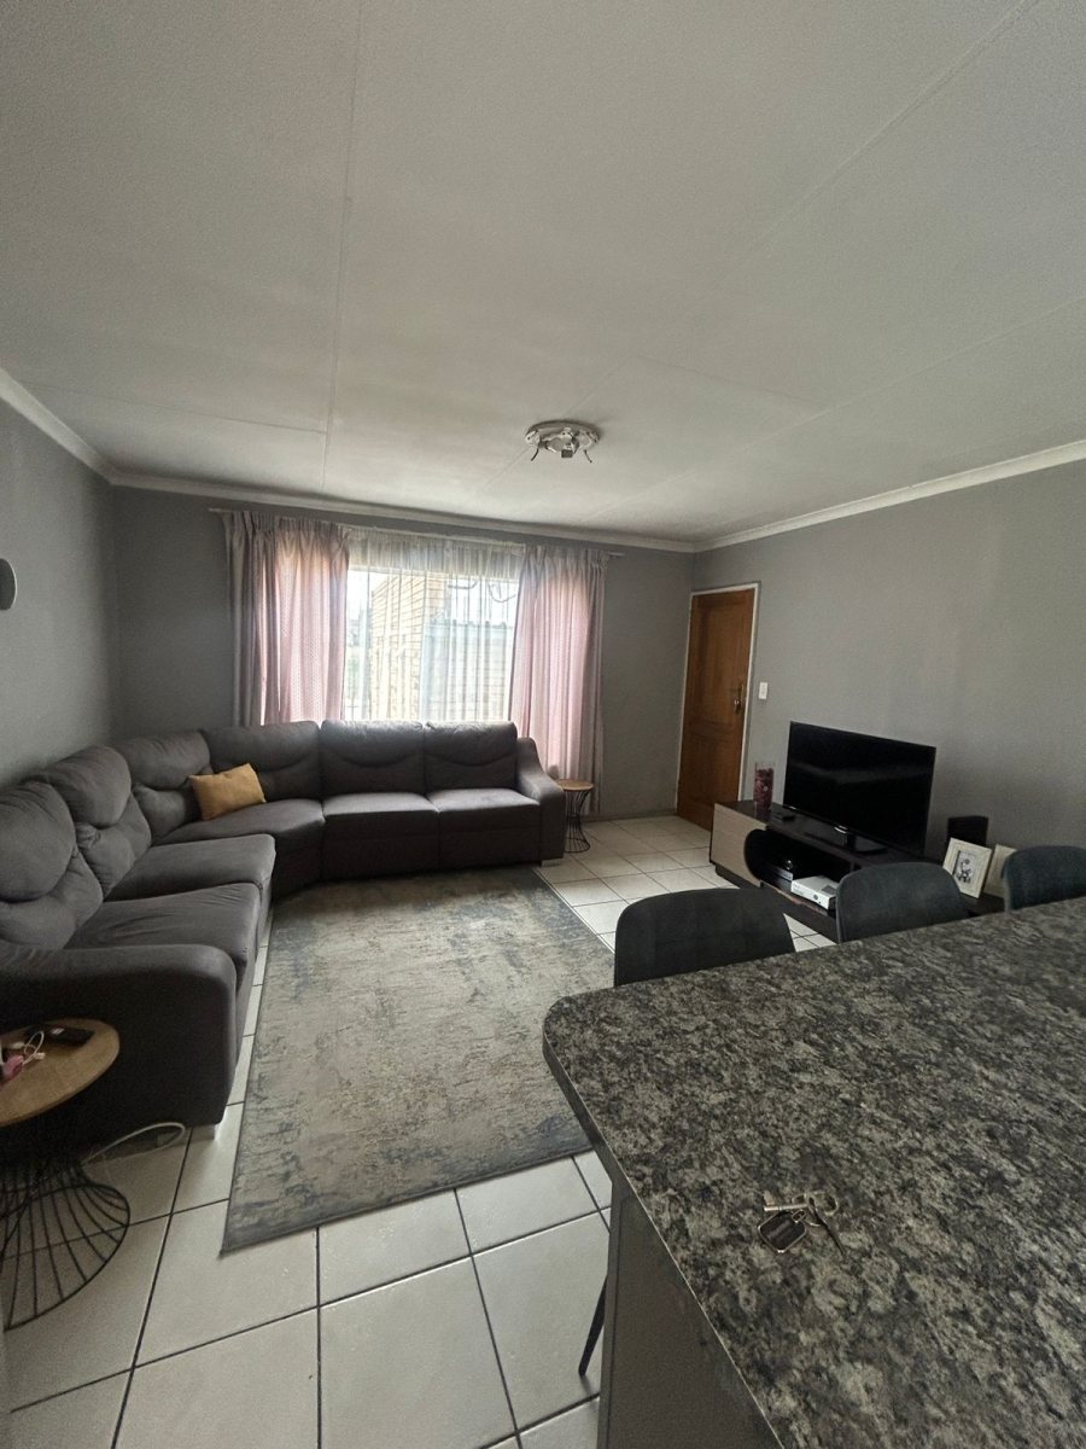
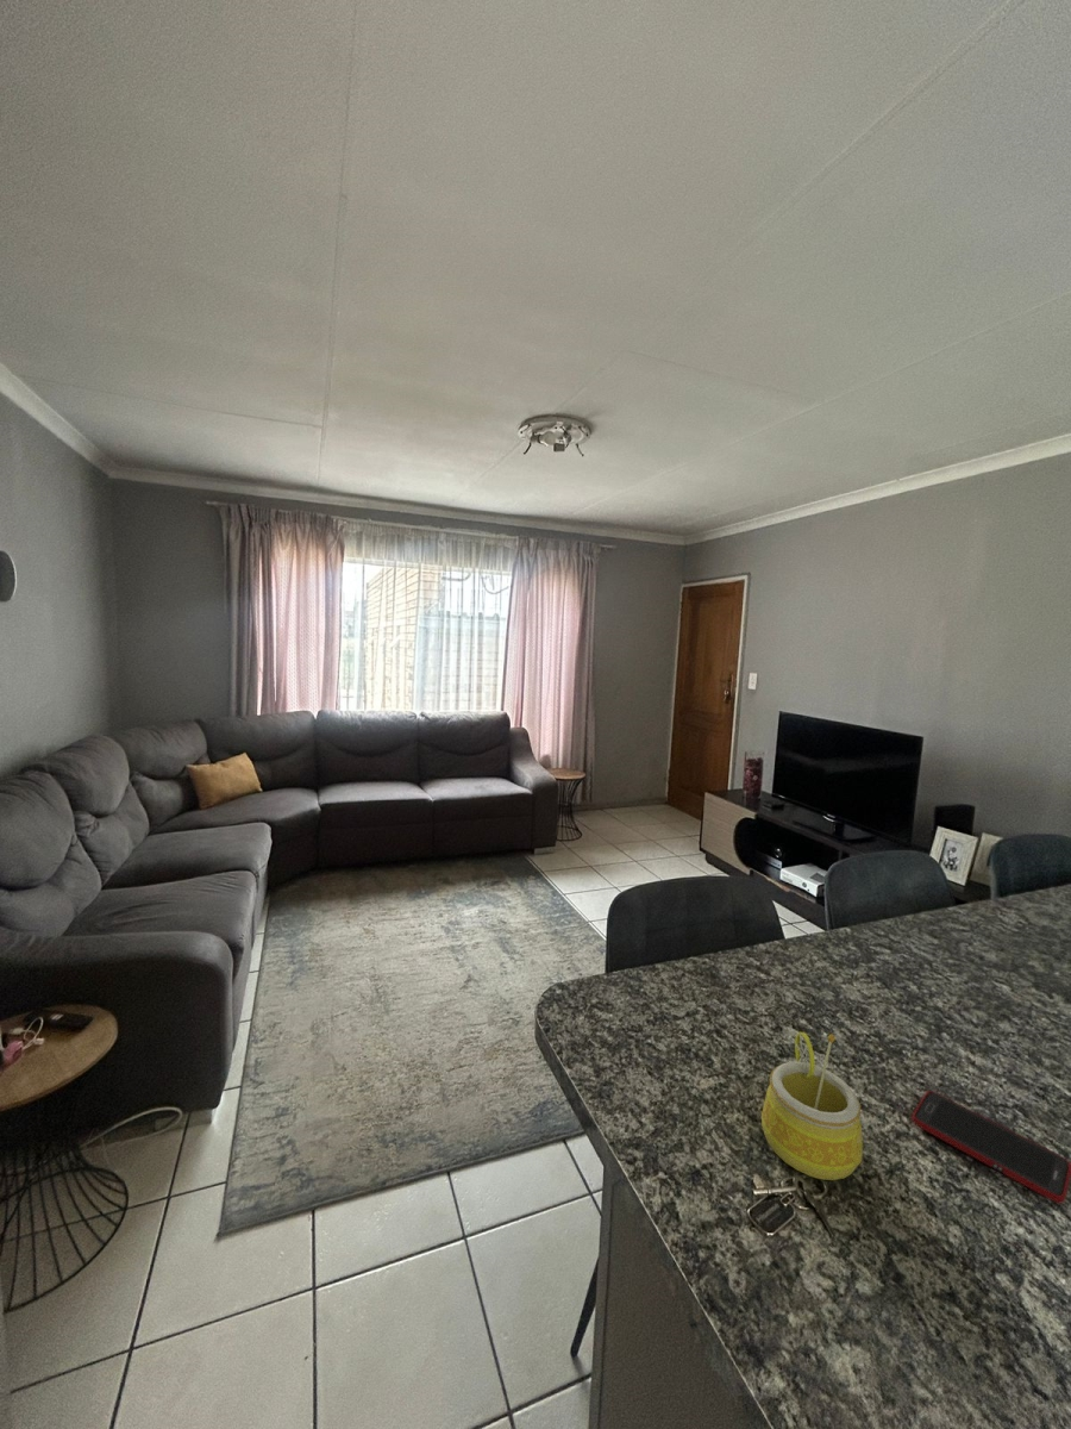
+ mug (816, 1098)
+ cell phone (988, 1141)
